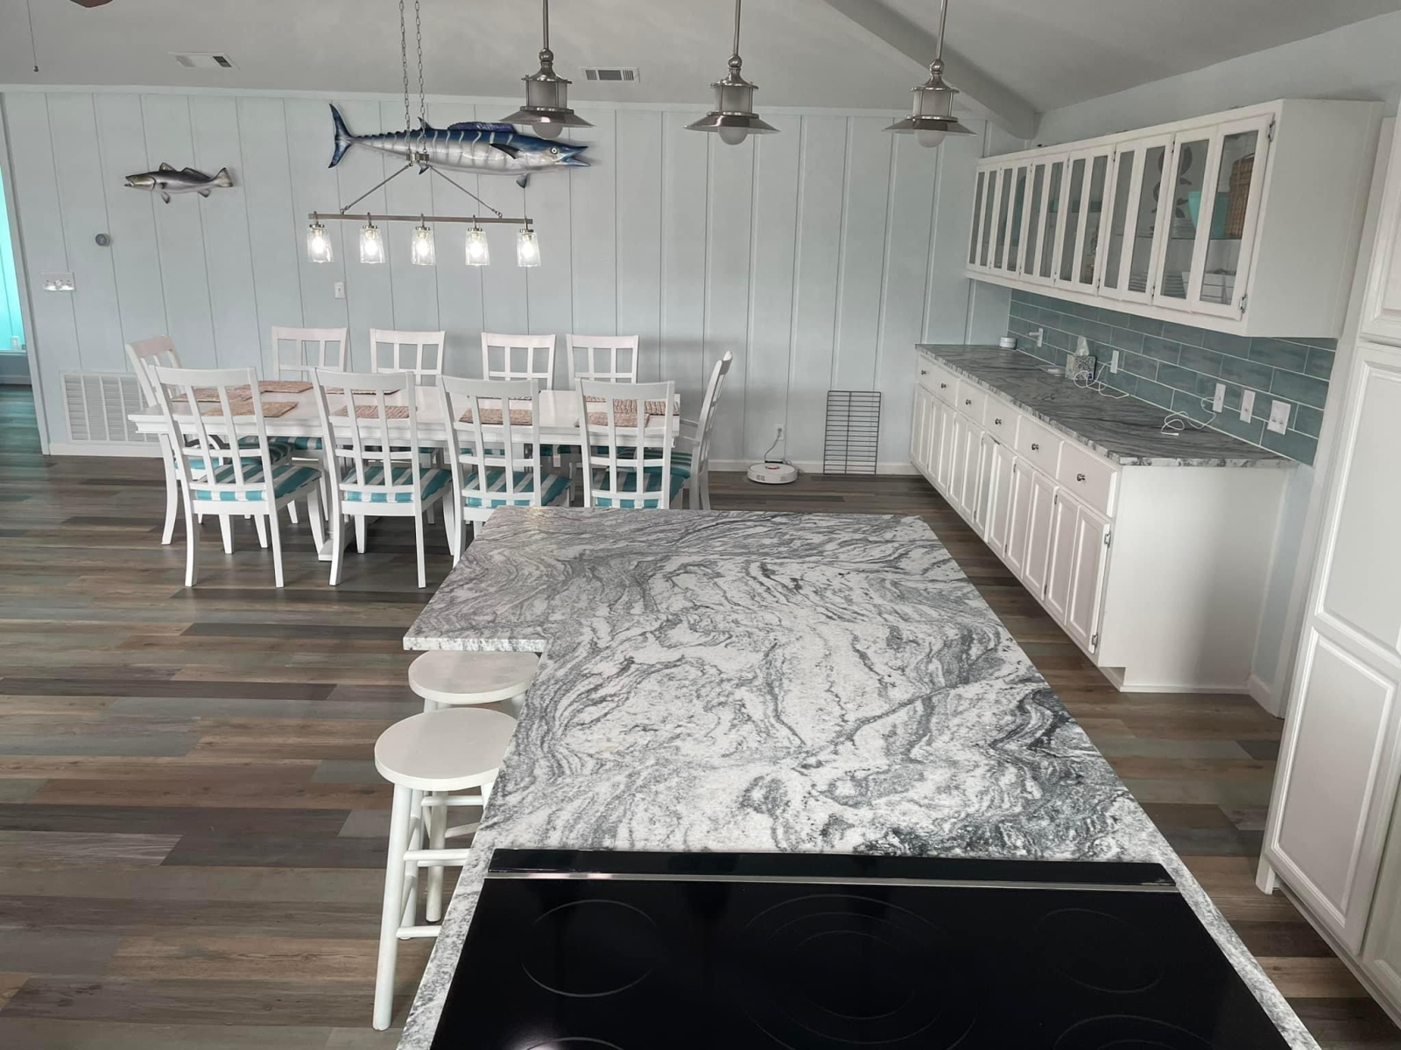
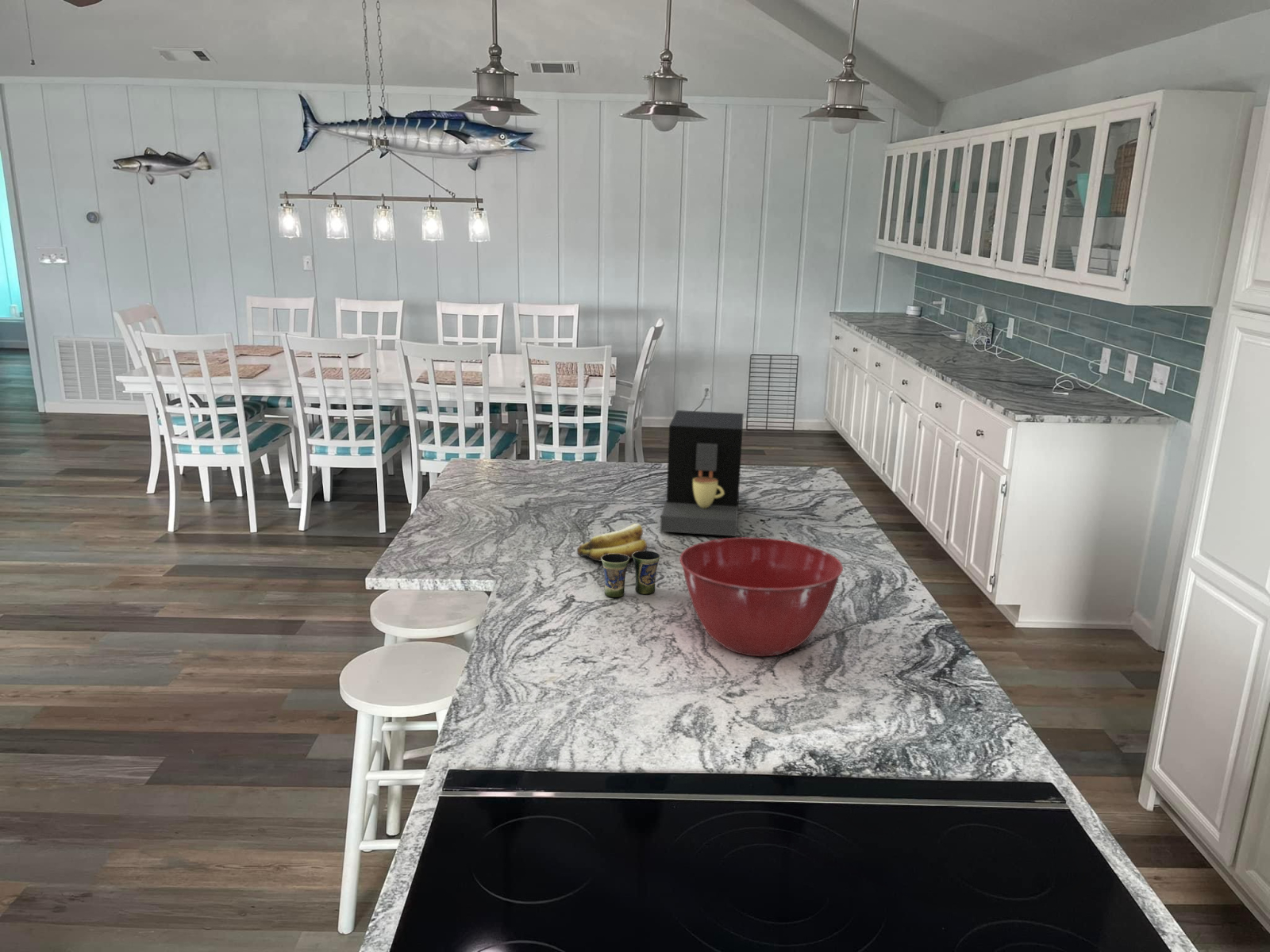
+ cup (625, 572)
+ banana (611, 536)
+ mixing bowl (757, 600)
+ coffee maker (704, 470)
